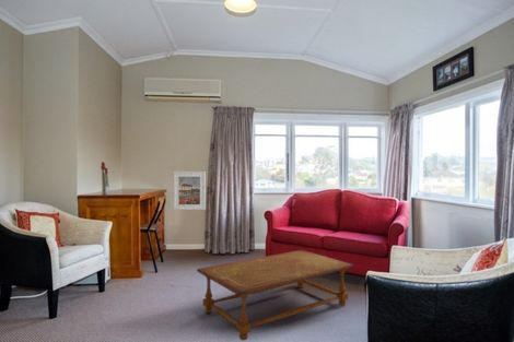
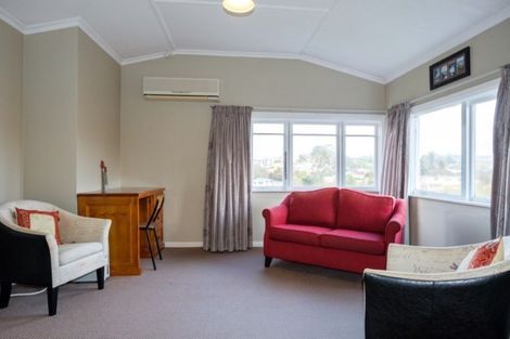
- coffee table (277, 286)
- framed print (189, 190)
